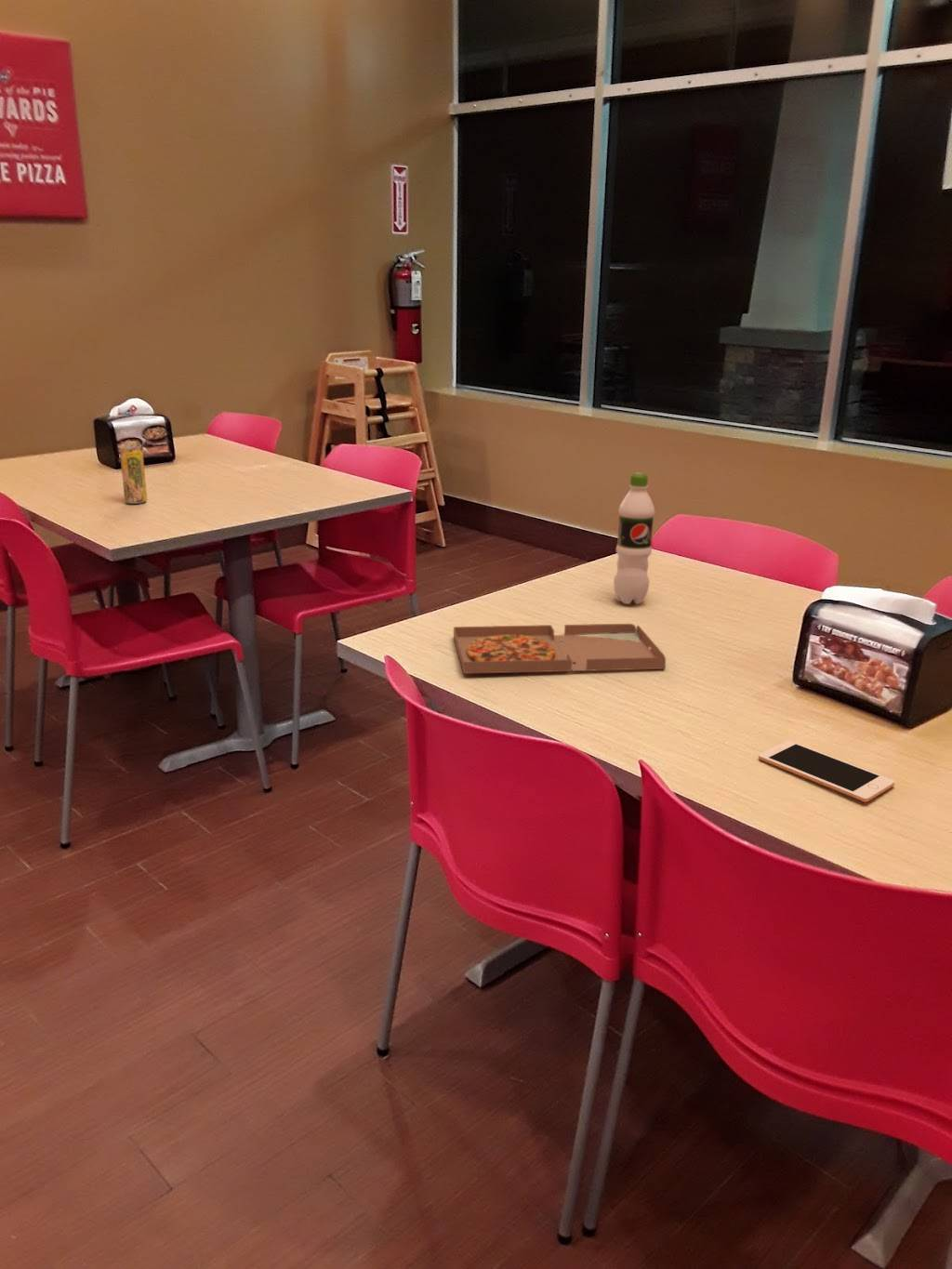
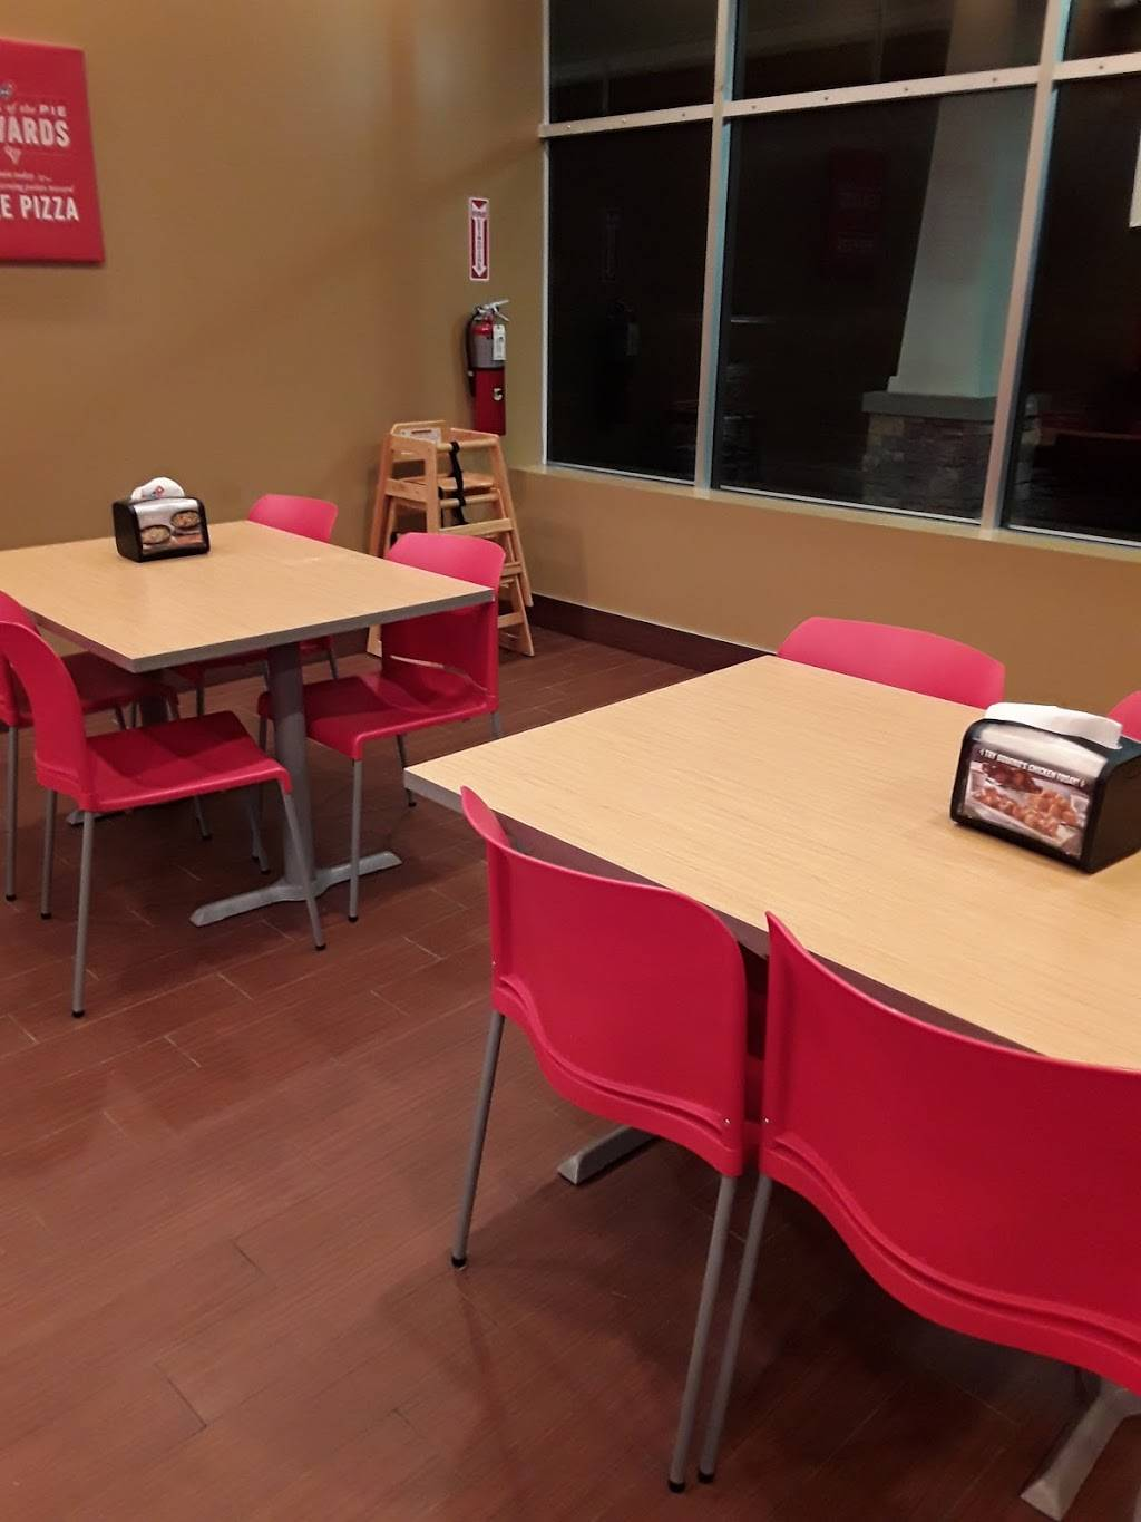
- pizza (557, 647)
- pop (634, 538)
- beverage can (133, 474)
- cell phone (825, 769)
